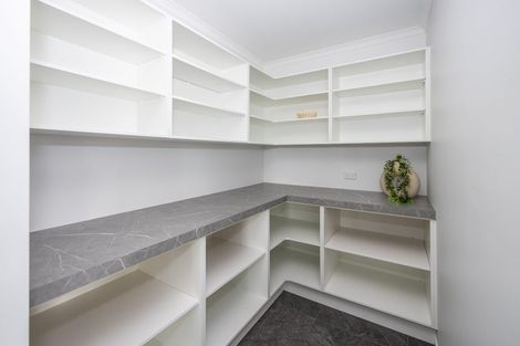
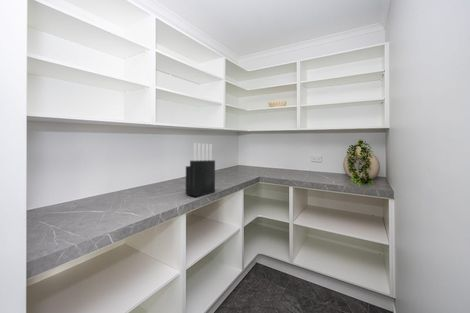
+ knife block (199, 168)
